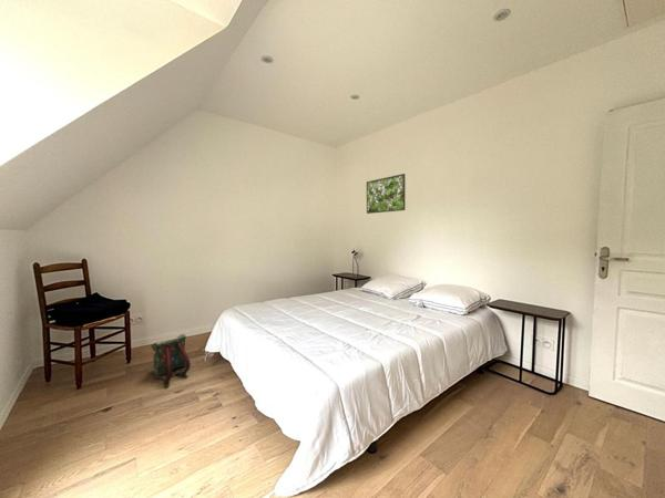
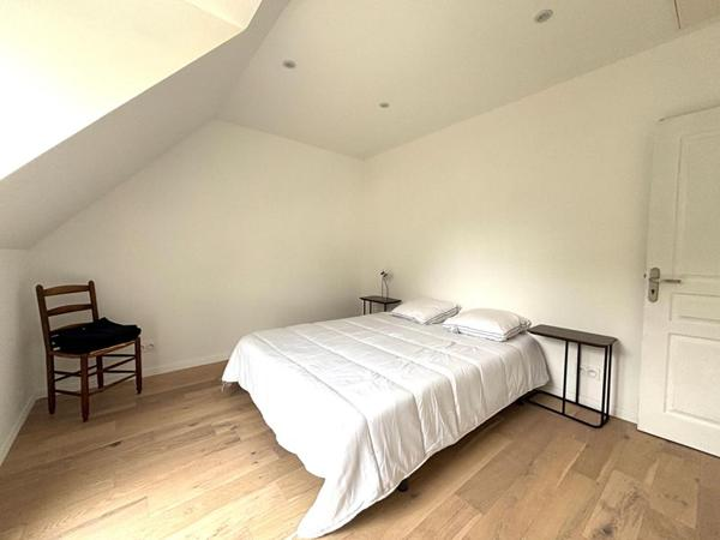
- backpack (171, 357)
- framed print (383, 195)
